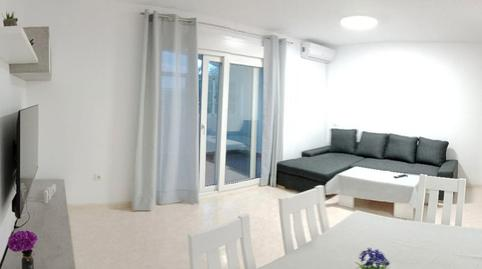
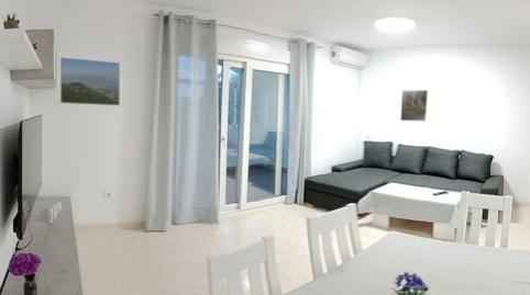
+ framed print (413, 105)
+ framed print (90, 82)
